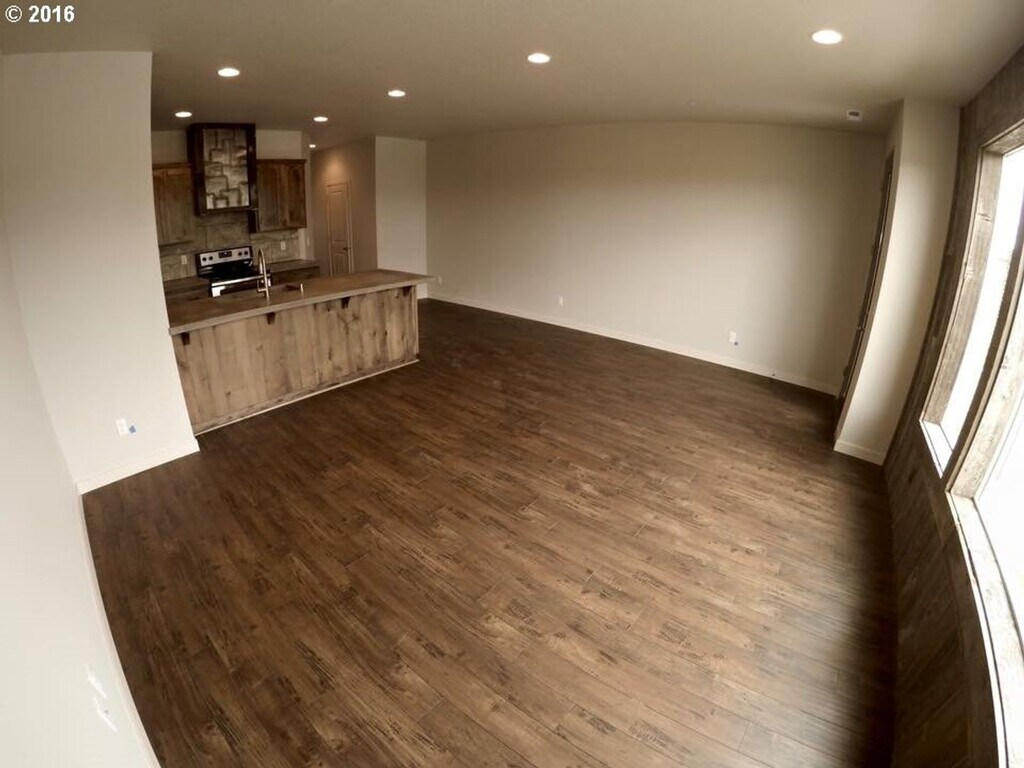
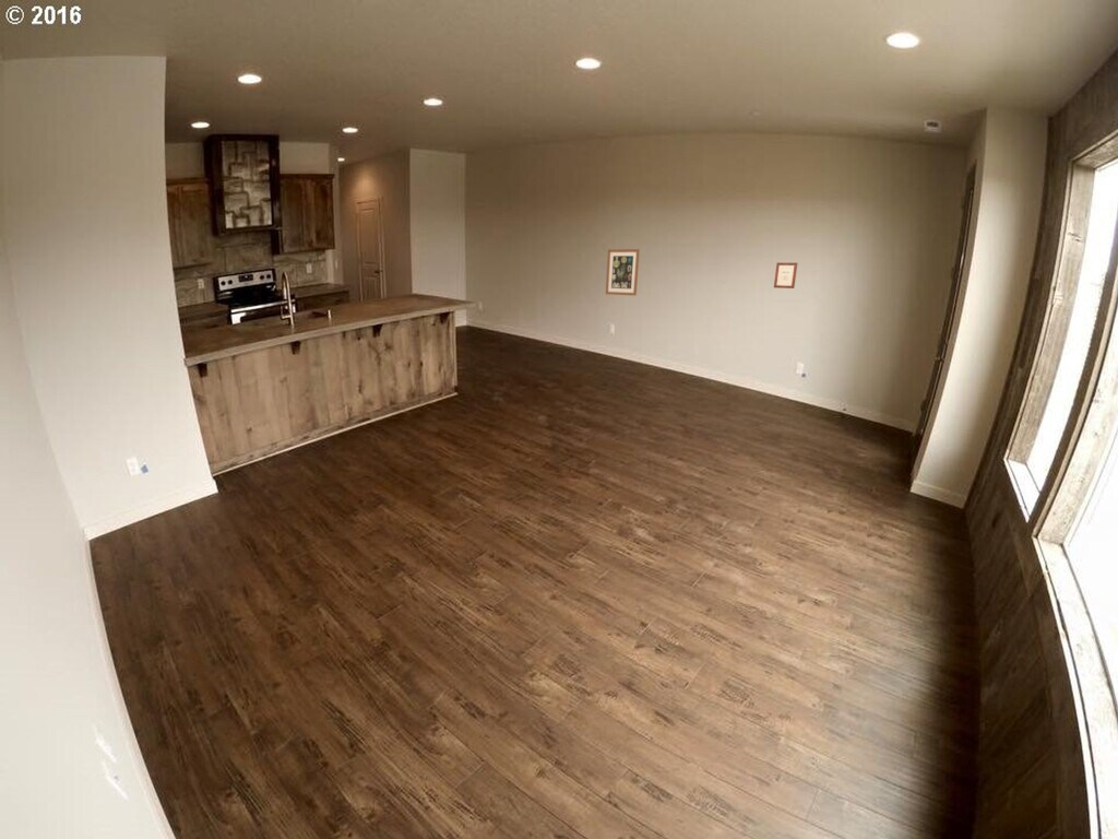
+ picture frame (785, 275)
+ wall art (621, 272)
